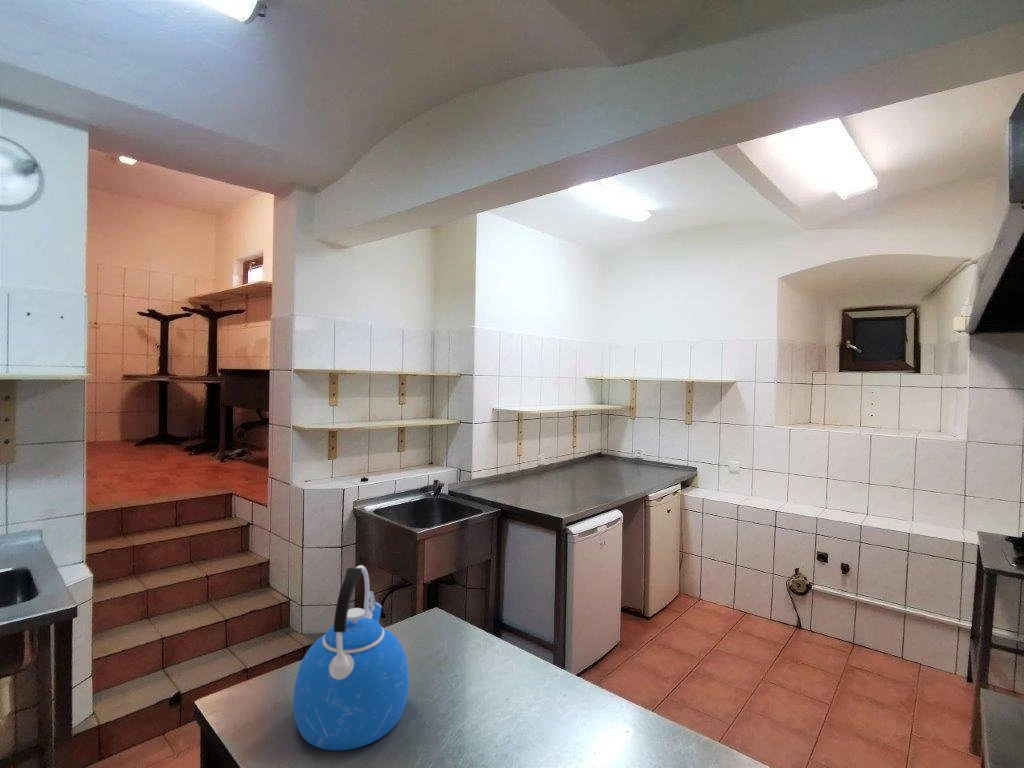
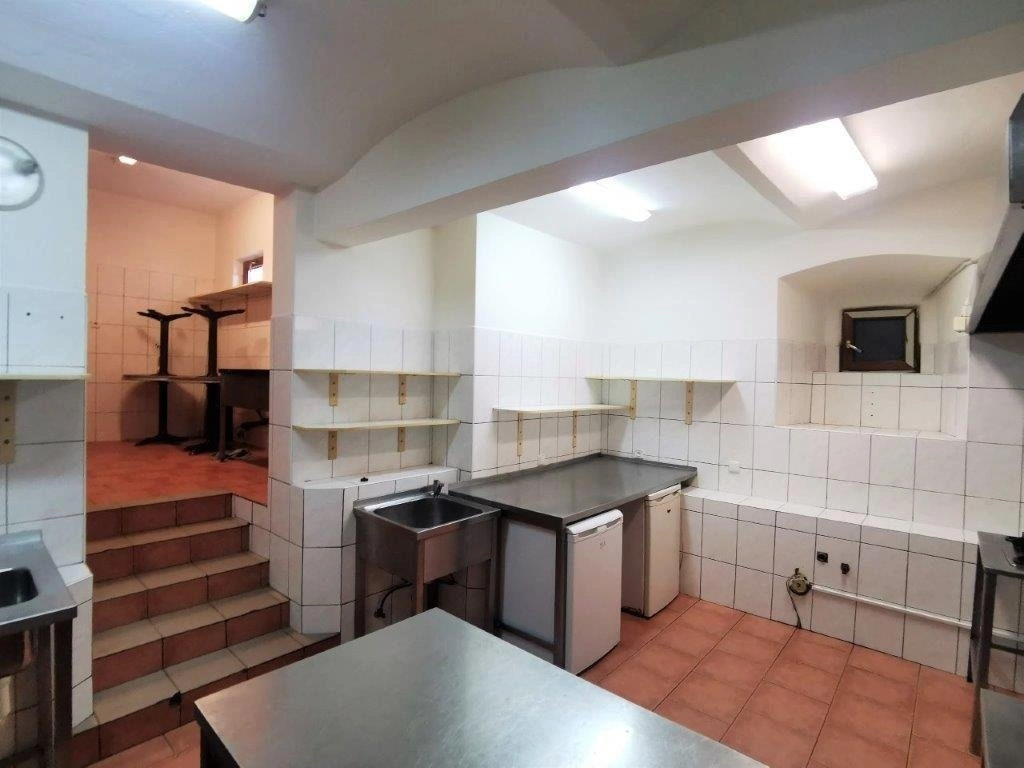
- kettle (357, 634)
